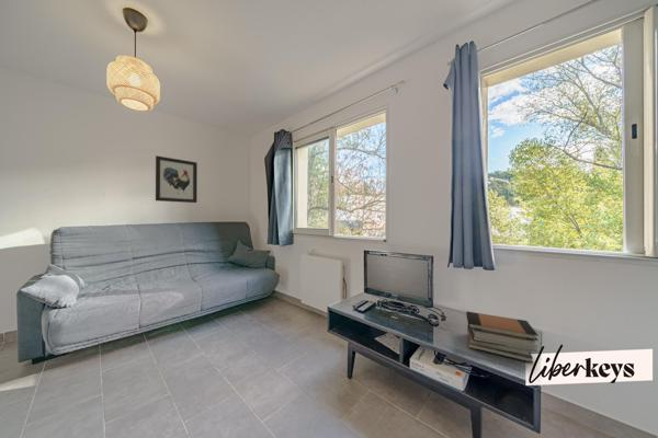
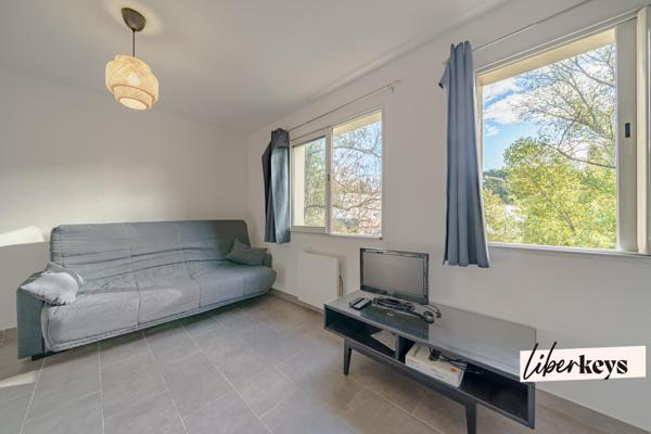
- book stack (498, 334)
- wall art (177, 180)
